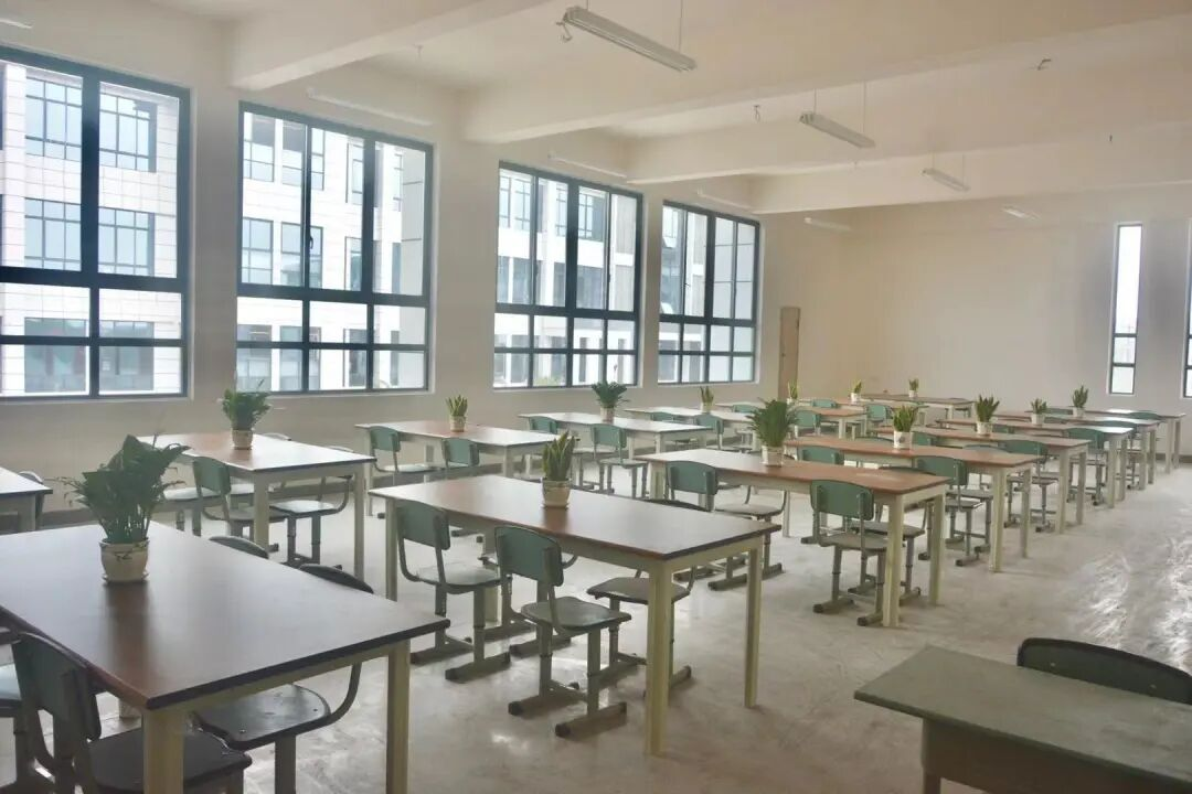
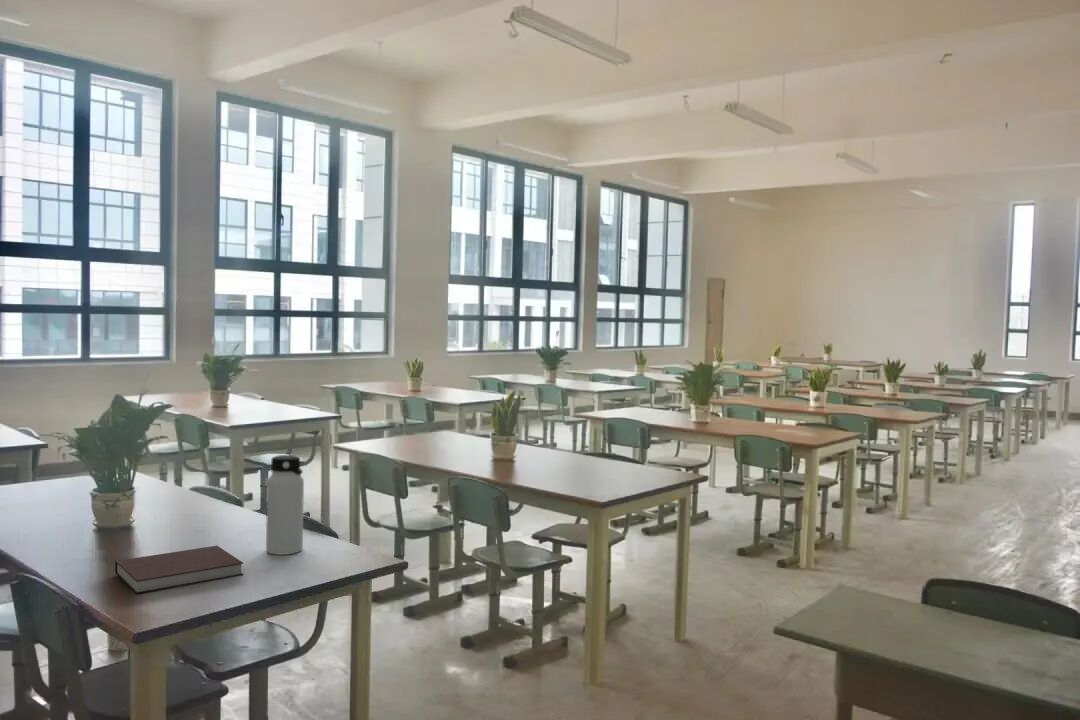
+ notebook (179, 567)
+ water bottle (285, 503)
